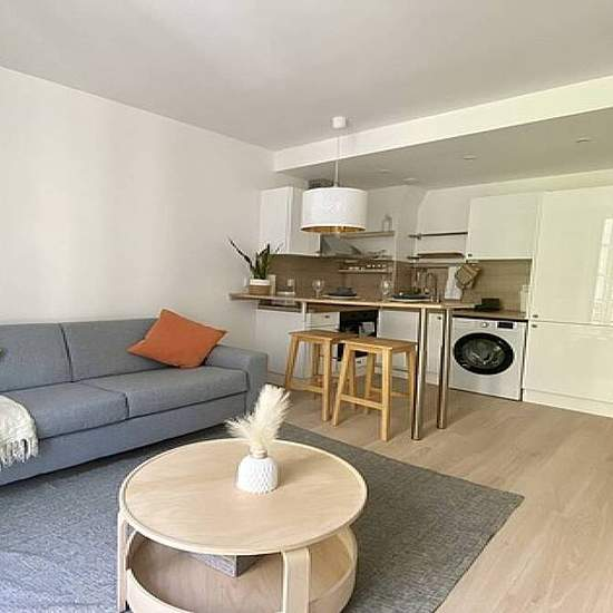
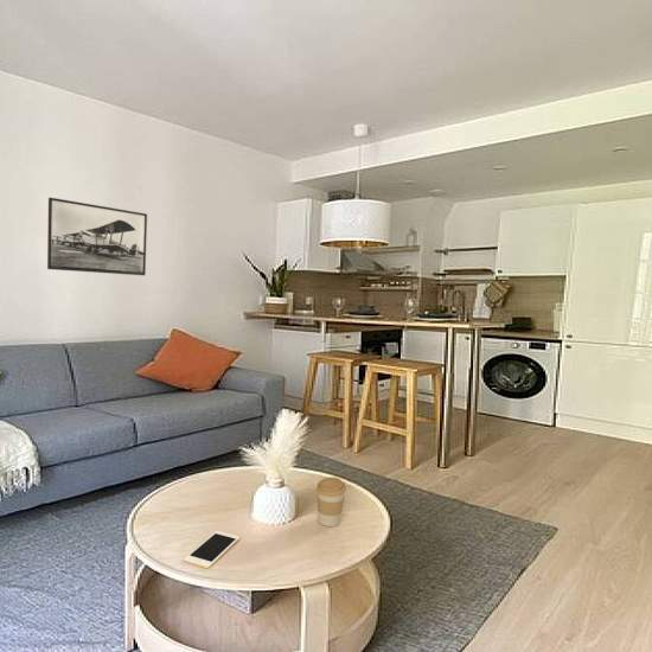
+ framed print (100, 239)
+ coffee cup (330, 500)
+ cell phone (212, 548)
